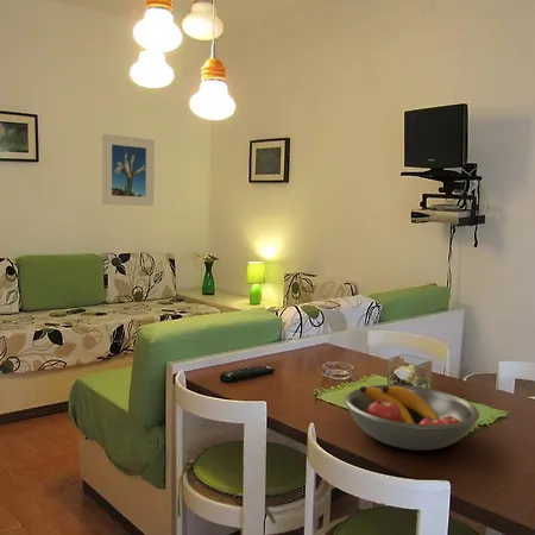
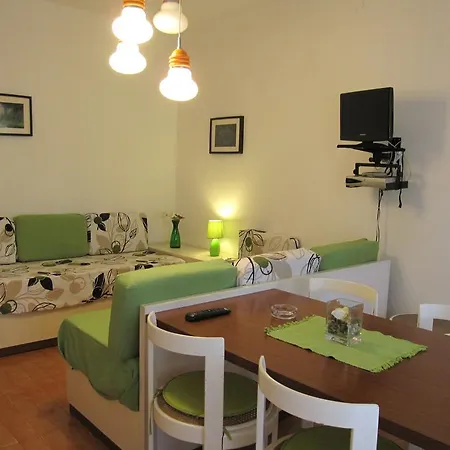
- fruit bowl (409, 416)
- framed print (128, 171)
